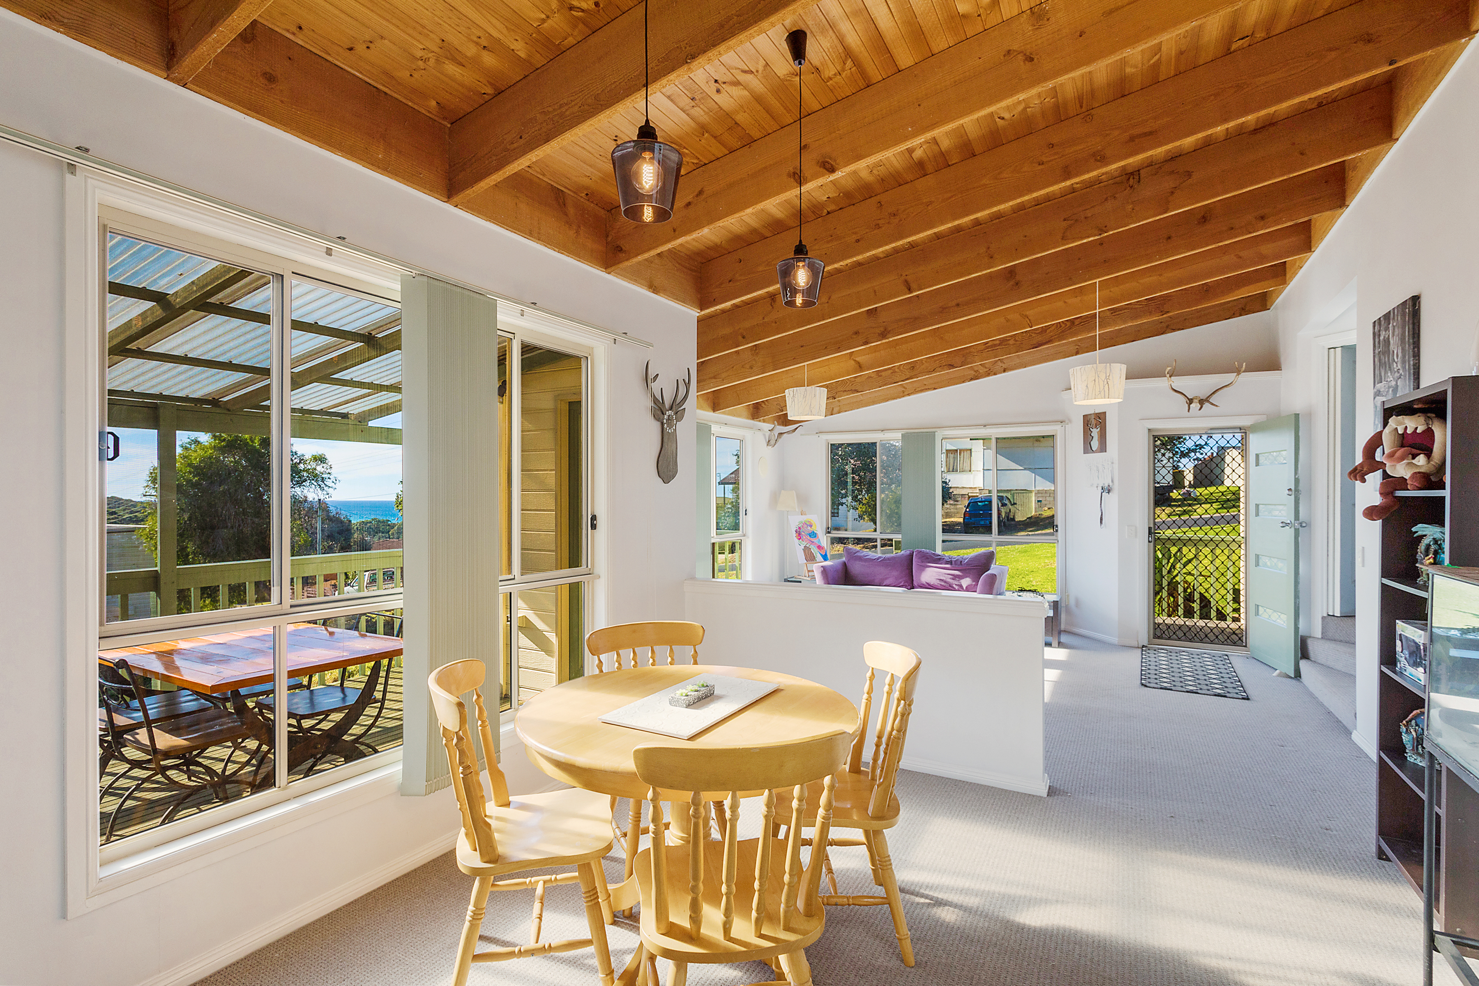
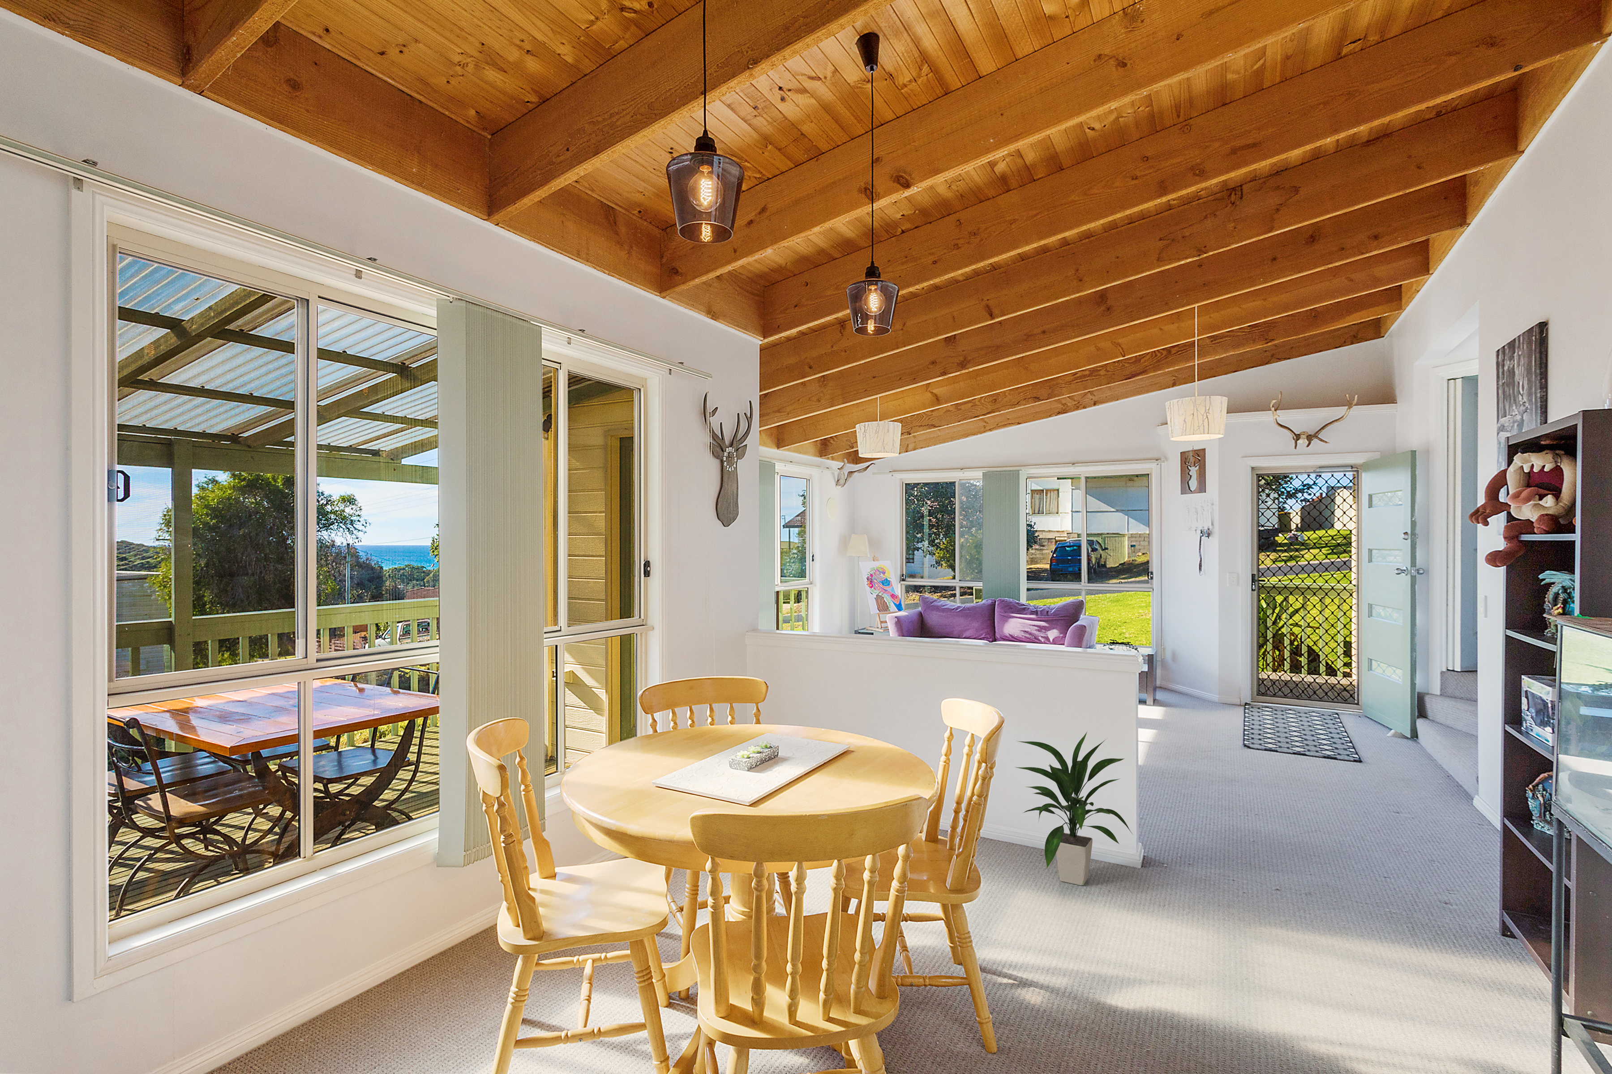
+ indoor plant (1070, 805)
